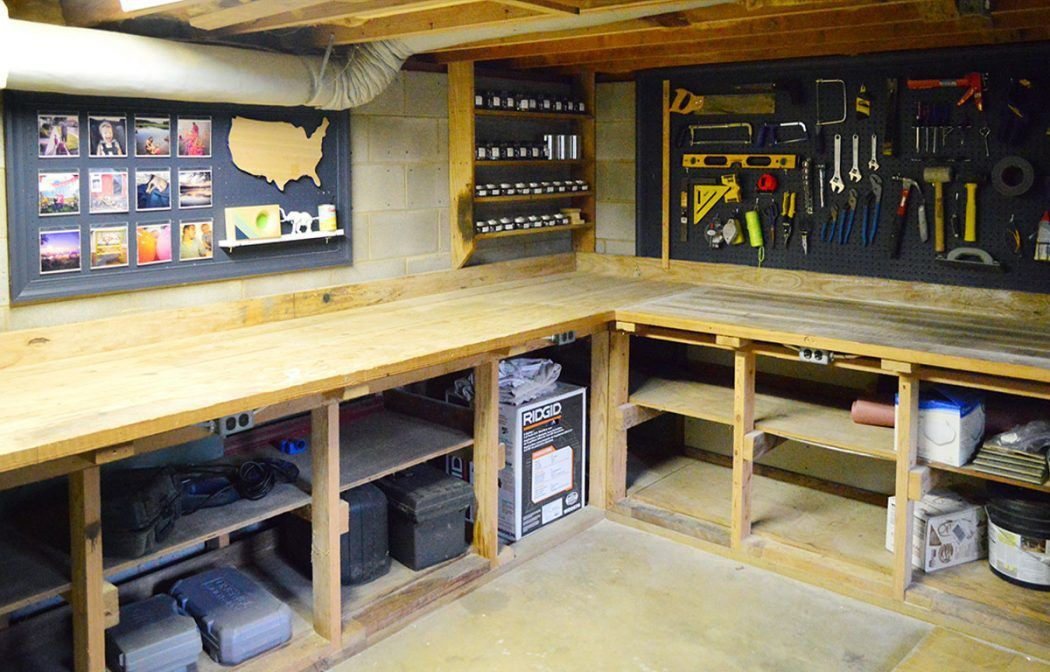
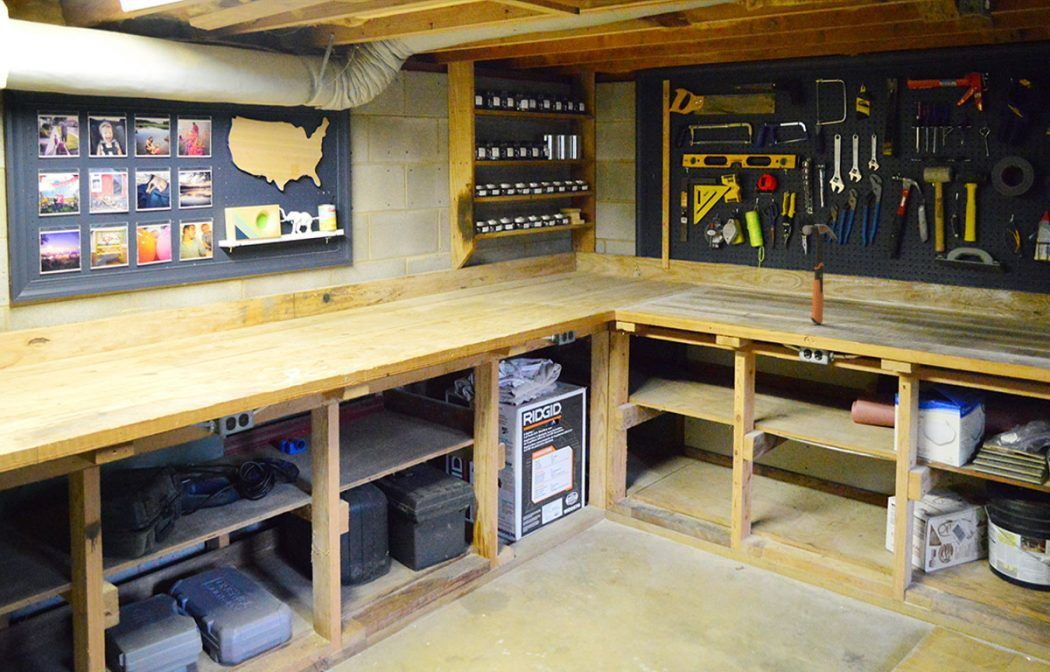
+ claw hammer (819, 274)
